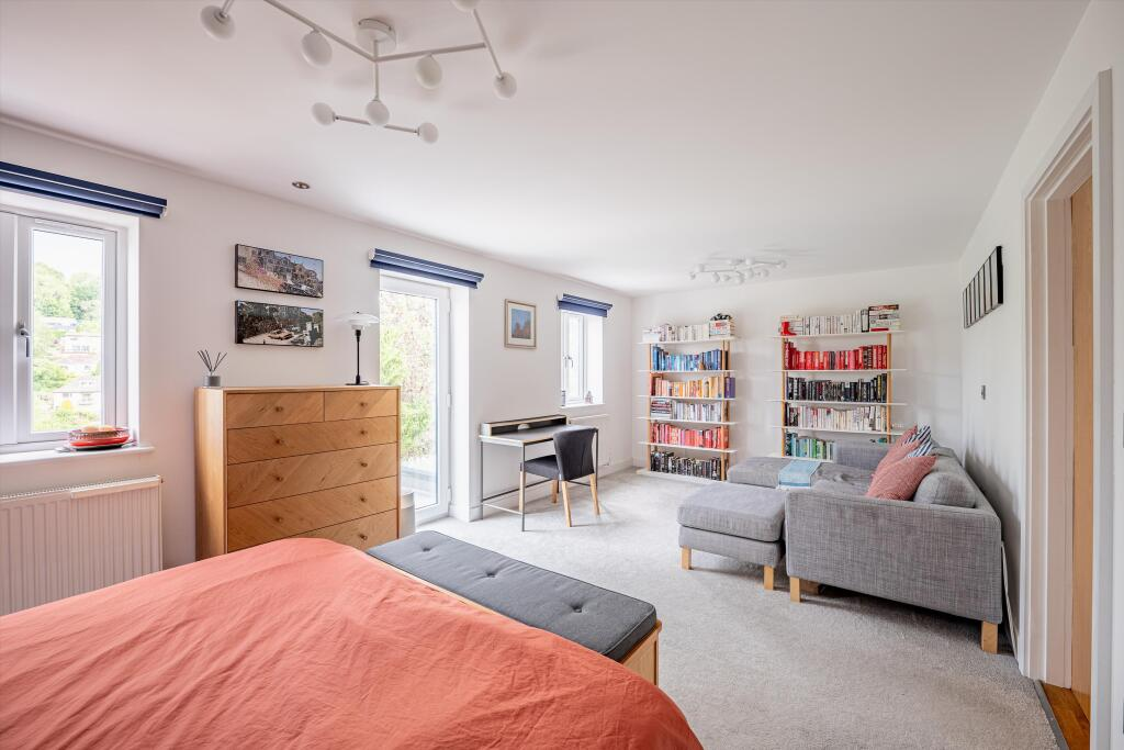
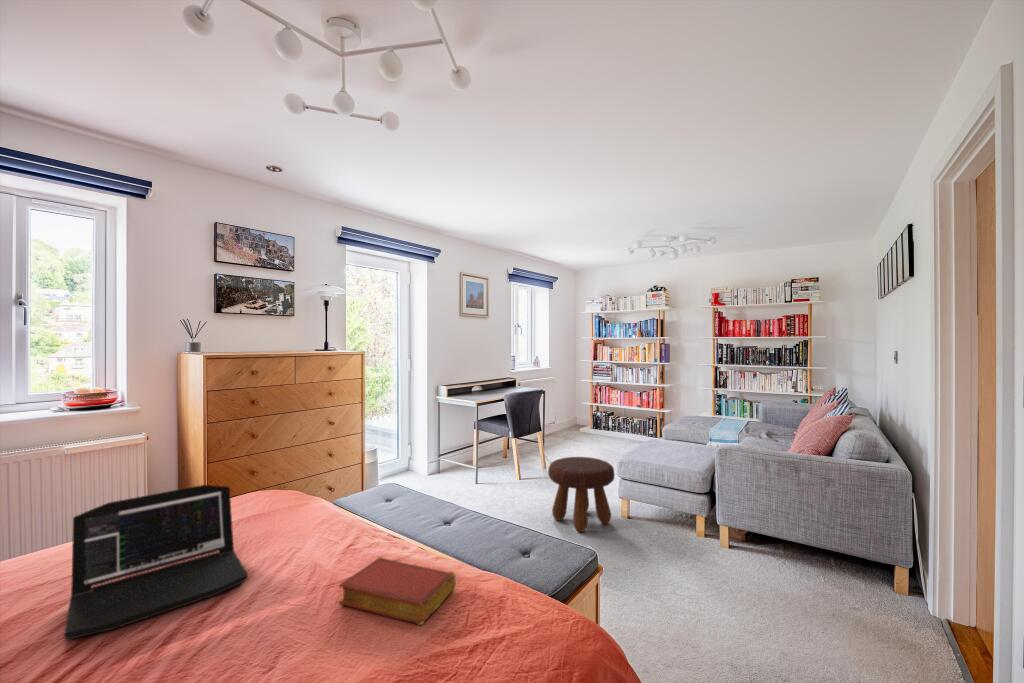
+ laptop (162, 547)
+ book (399, 585)
+ footstool (581, 492)
